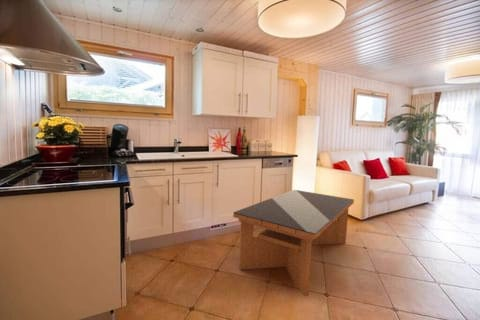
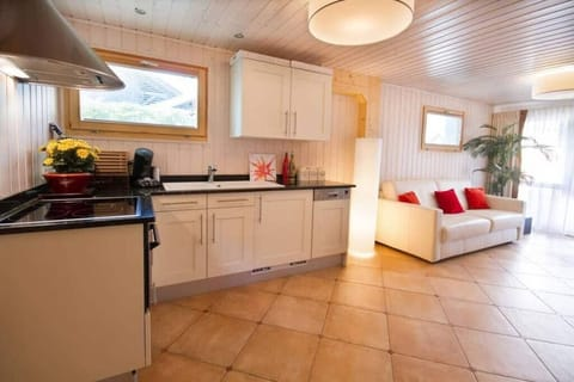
- coffee table (299, 229)
